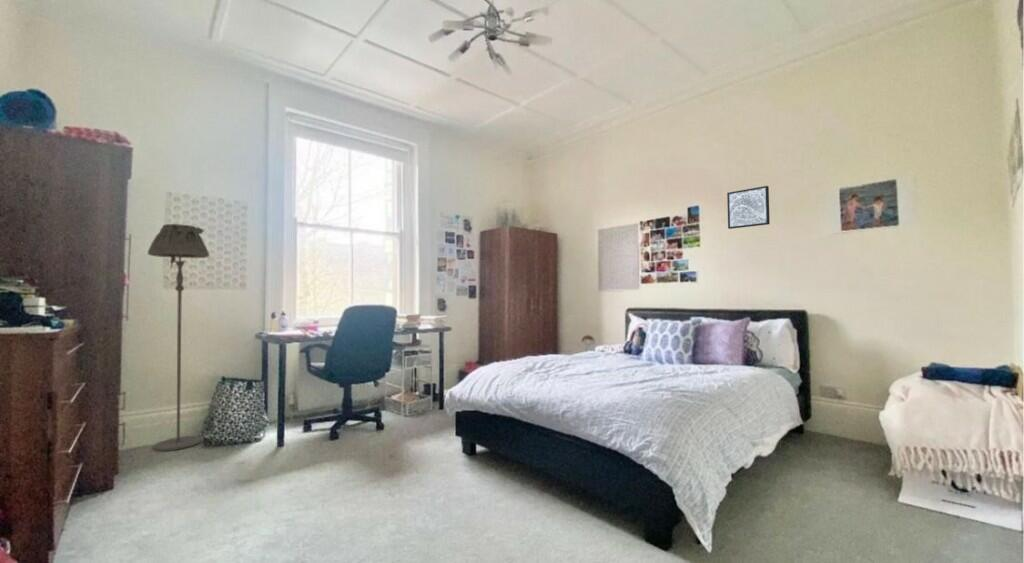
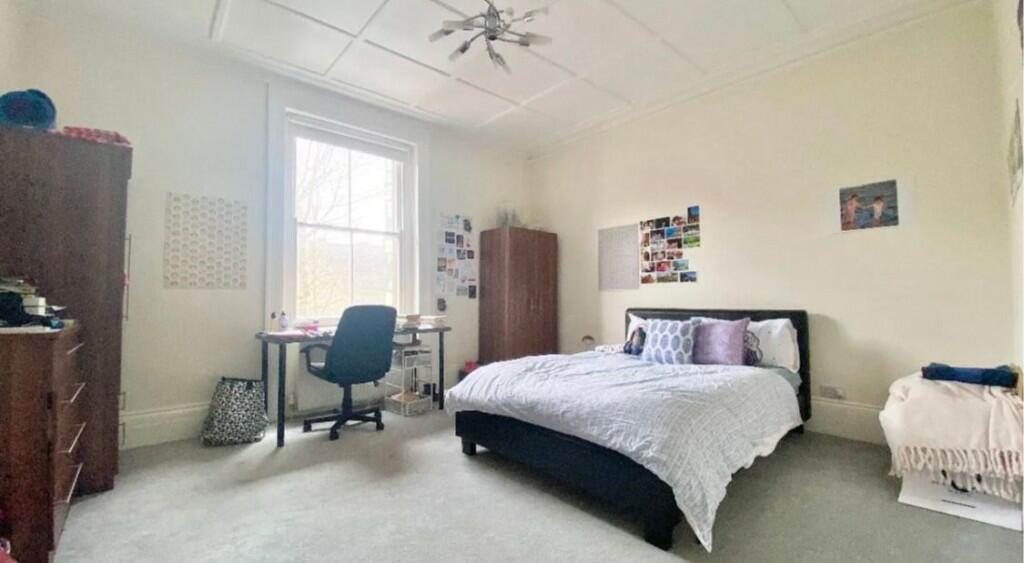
- wall art (747, 208)
- floor lamp (178, 334)
